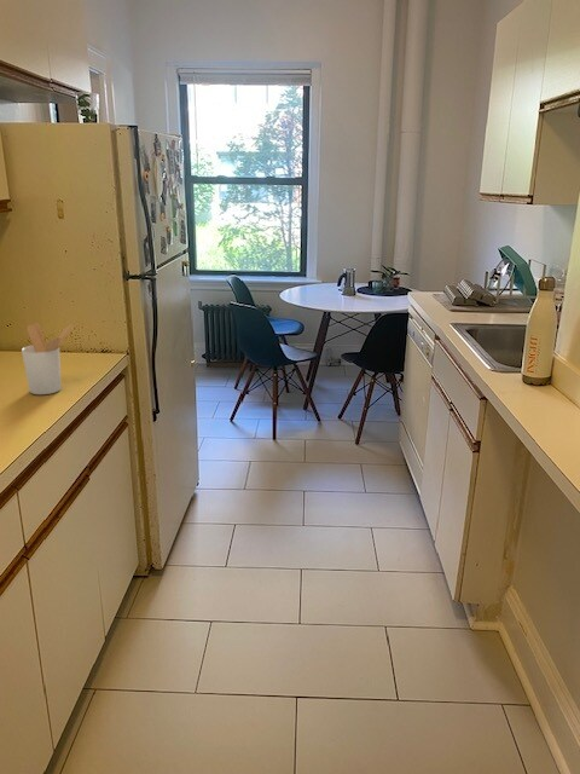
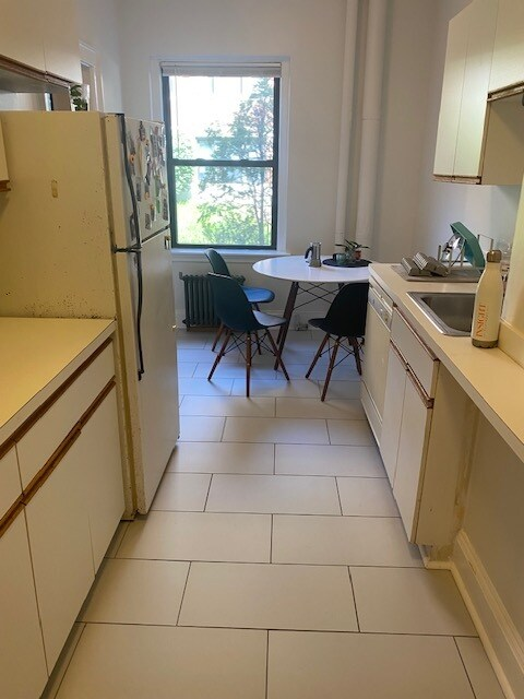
- utensil holder (51, 357)
